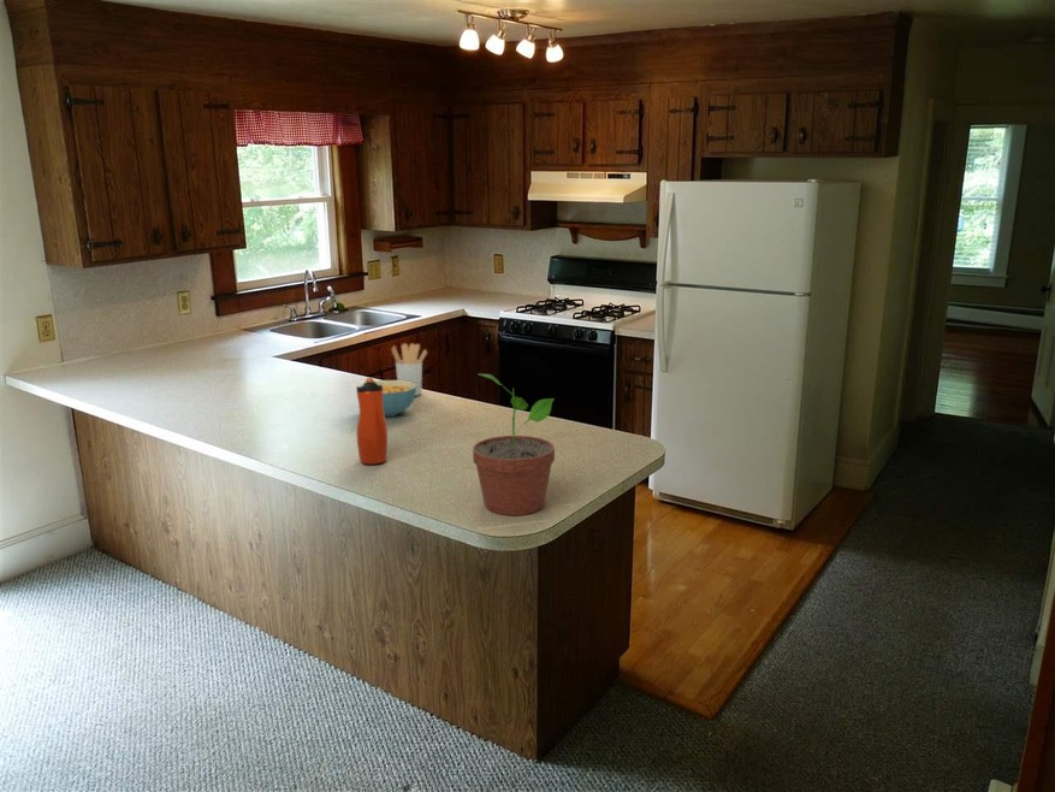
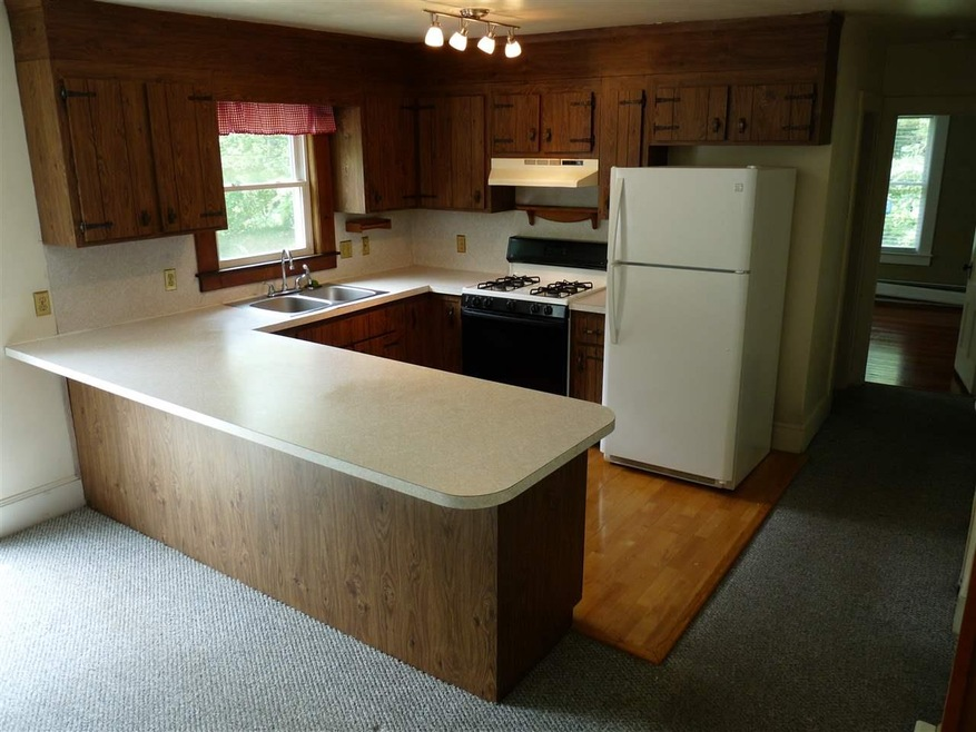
- water bottle (371, 419)
- potted plant (514, 438)
- utensil holder (409, 368)
- cereal bowl (387, 400)
